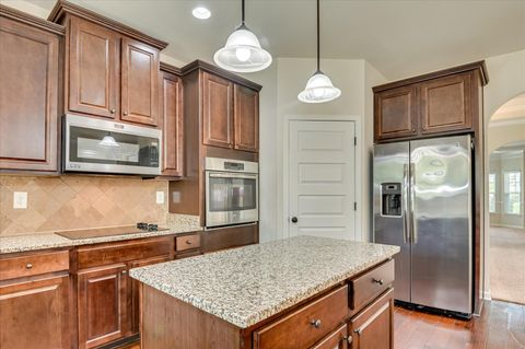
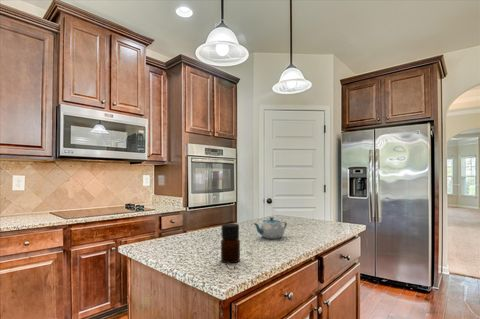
+ bottle (230, 242)
+ chinaware (270, 227)
